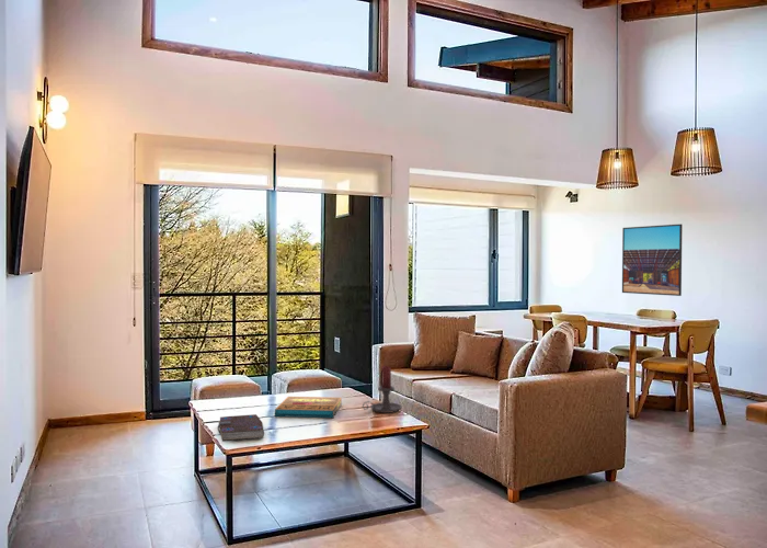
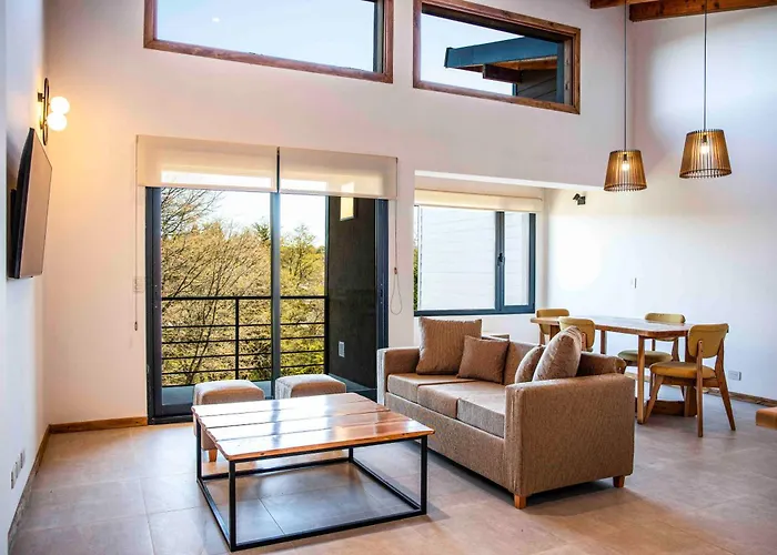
- candle holder (381, 388)
- book (240, 426)
- pizza box (309, 407)
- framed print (650, 260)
